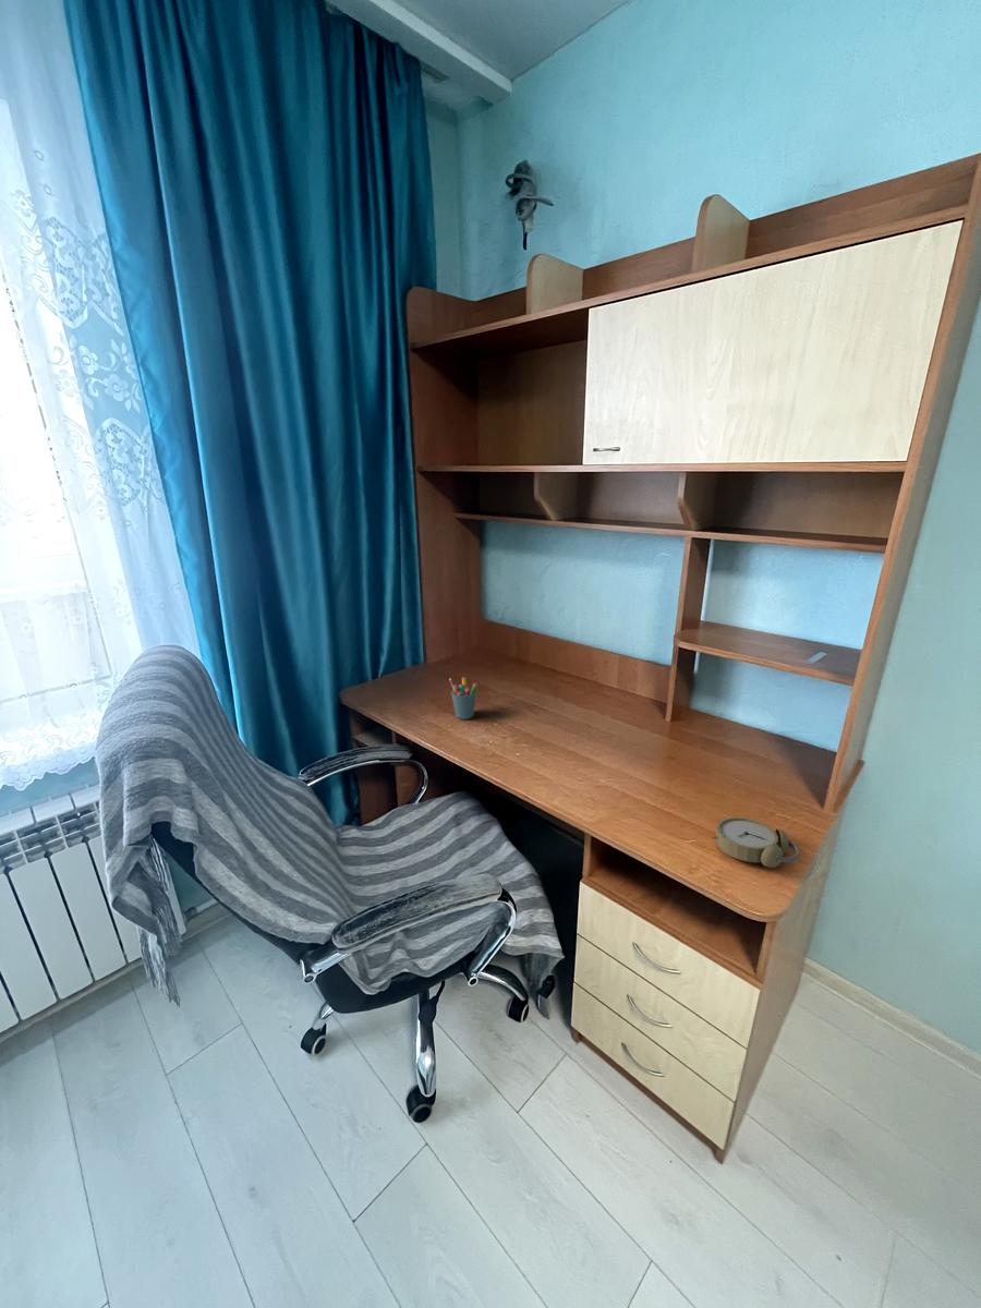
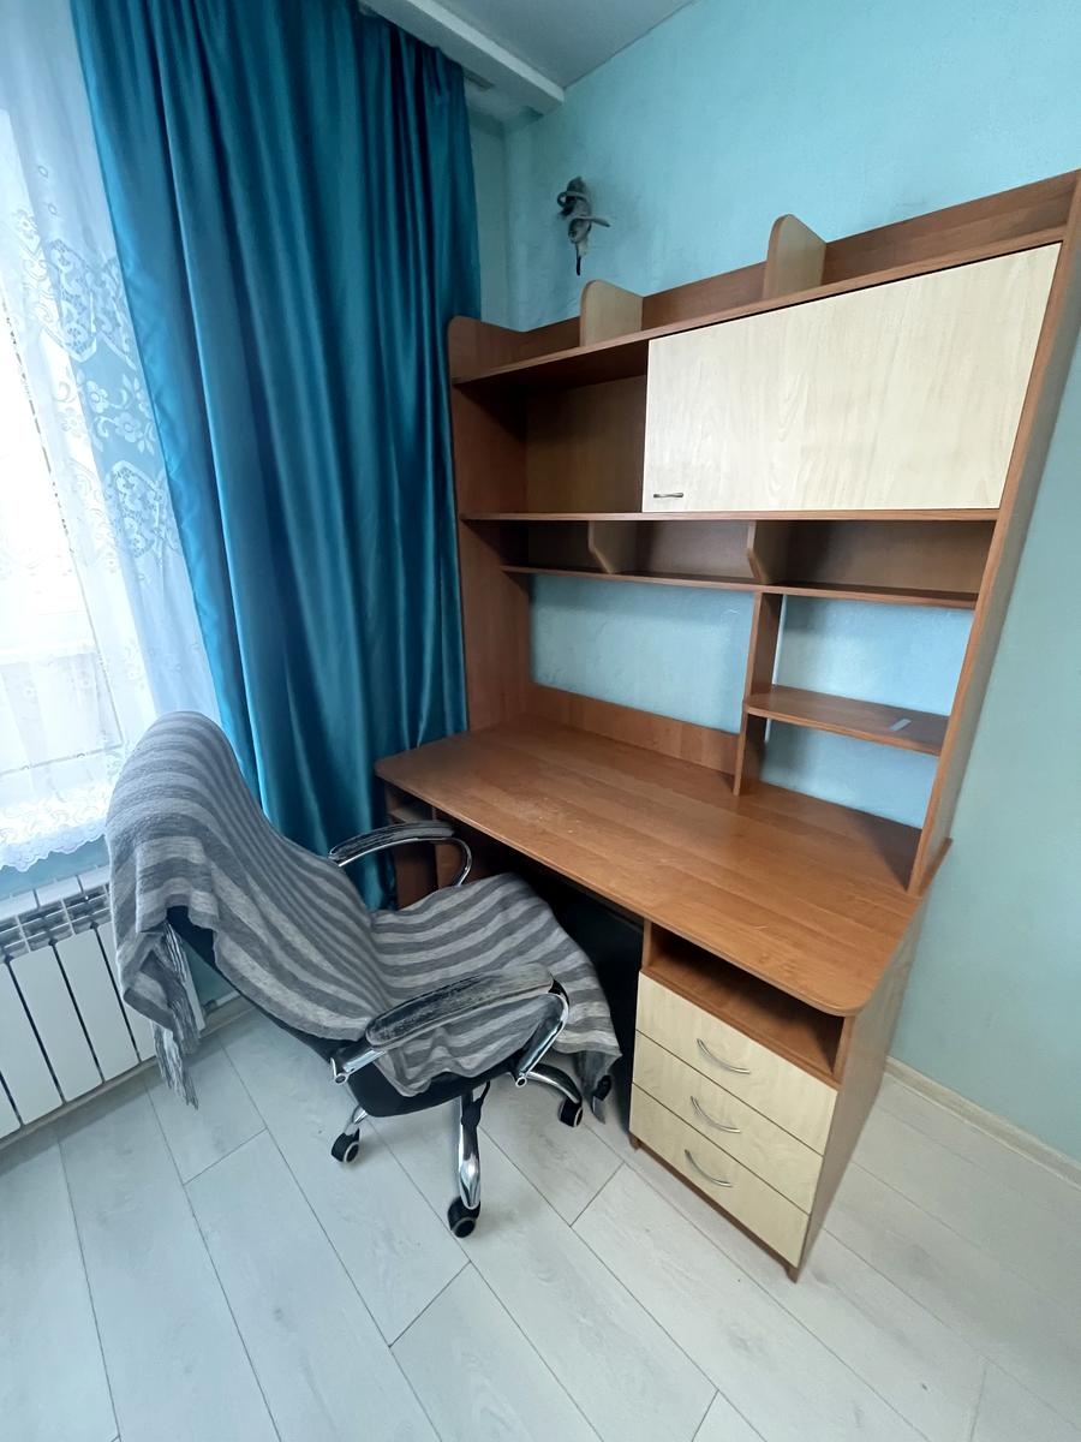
- alarm clock (755, 840)
- pen holder (463, 697)
